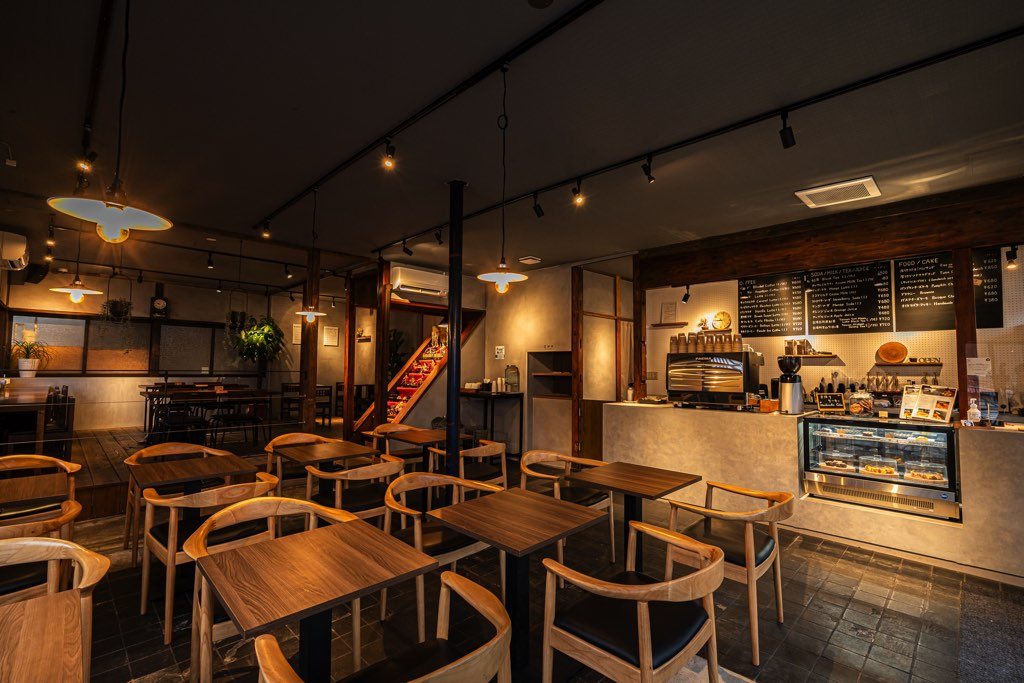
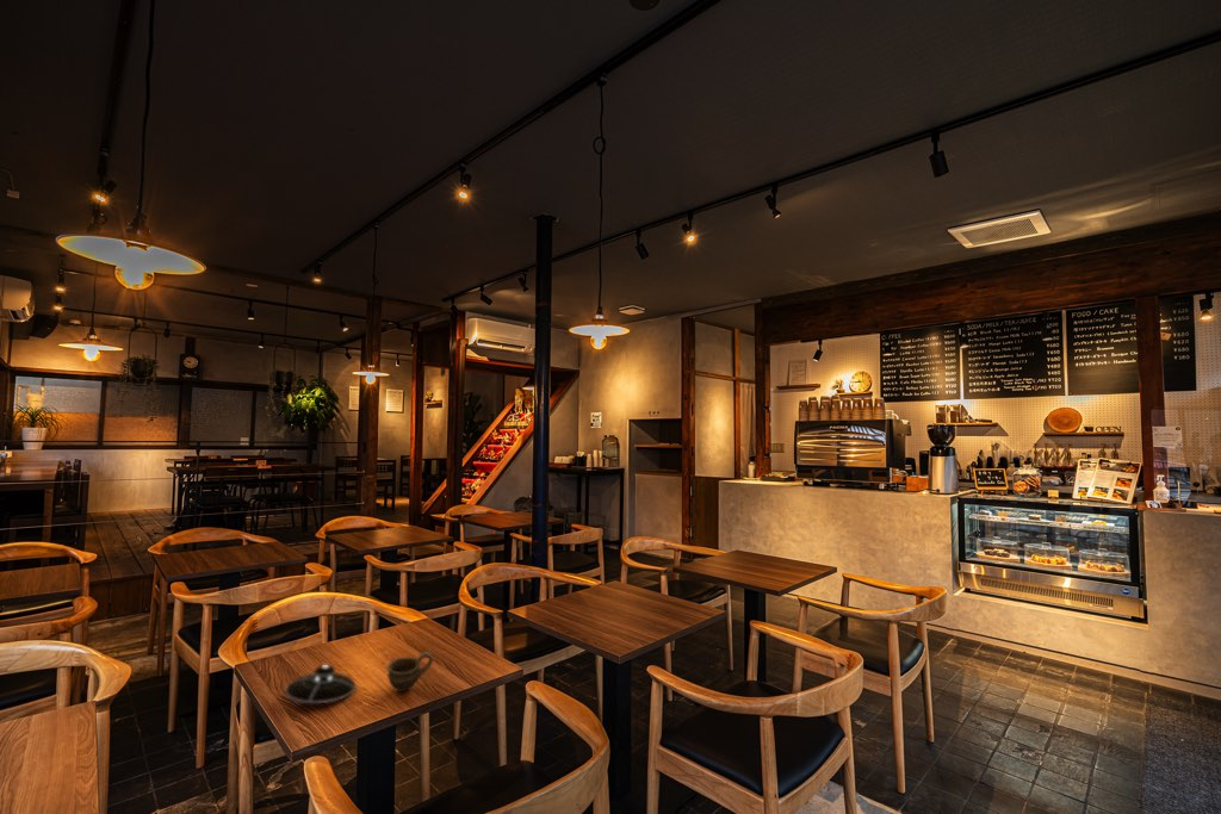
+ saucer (322, 679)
+ cup (407, 671)
